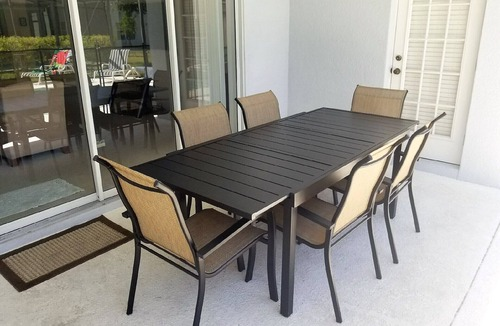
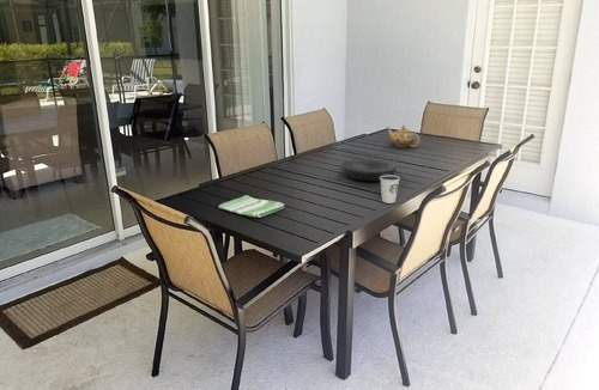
+ dixie cup (388, 189)
+ dish towel (252, 206)
+ teapot (401, 135)
+ plate (368, 171)
